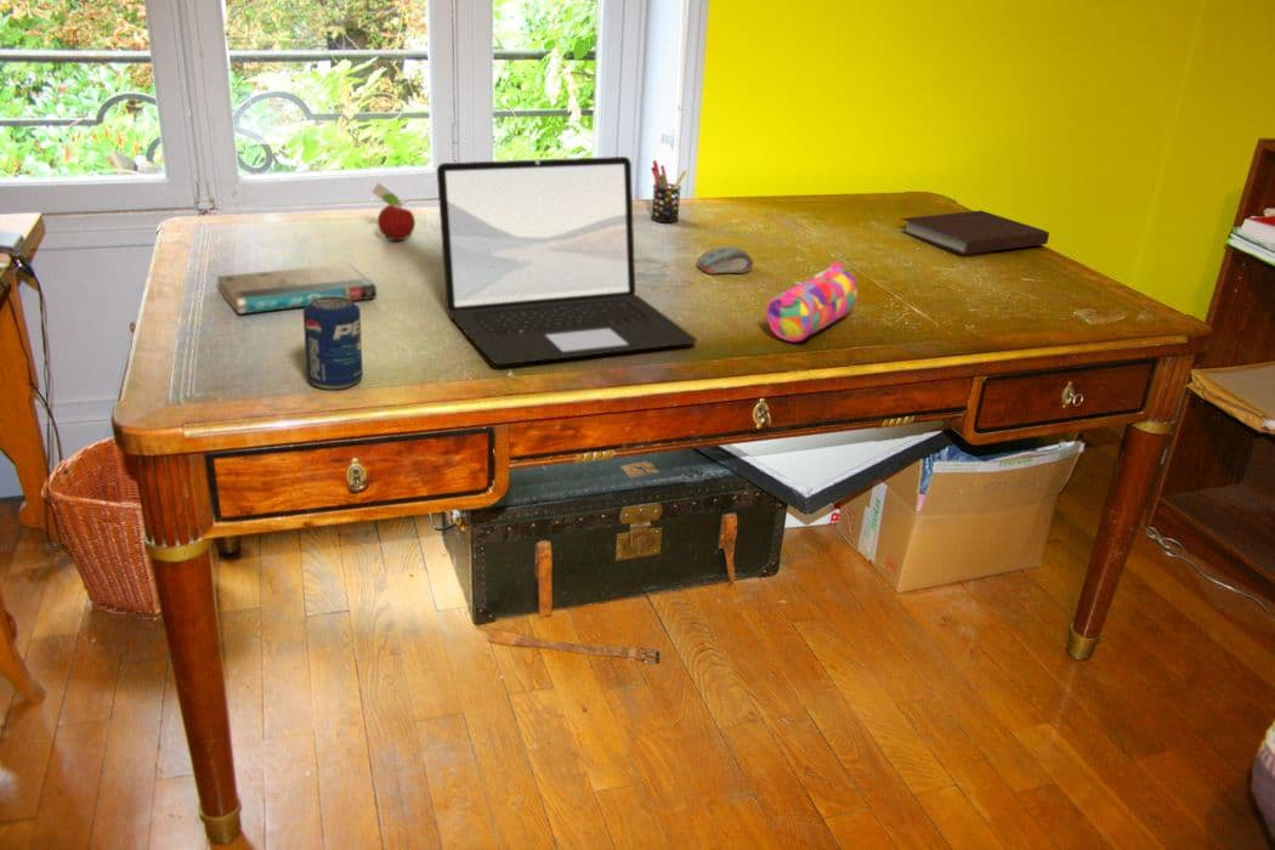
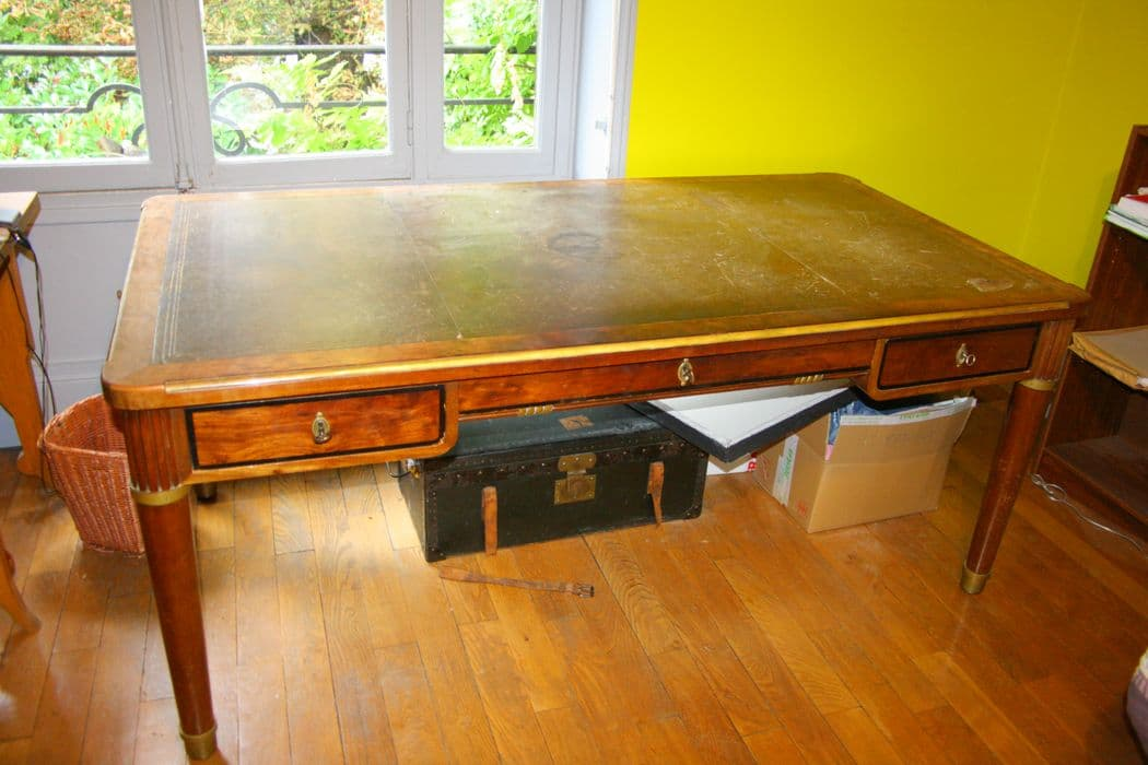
- pencil case (814, 301)
- fruit (395, 212)
- book (296, 288)
- pen holder (663, 191)
- computer mouse (726, 257)
- laptop (567, 254)
- notebook (973, 231)
- beverage can (333, 341)
